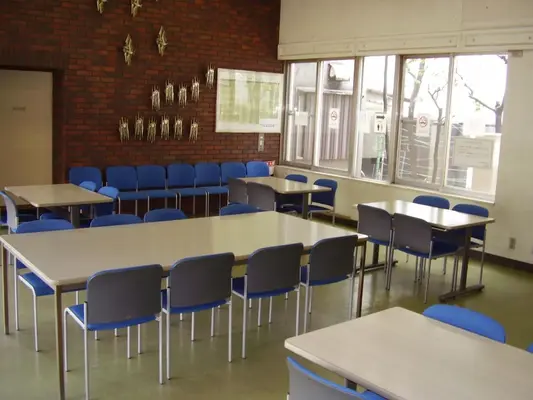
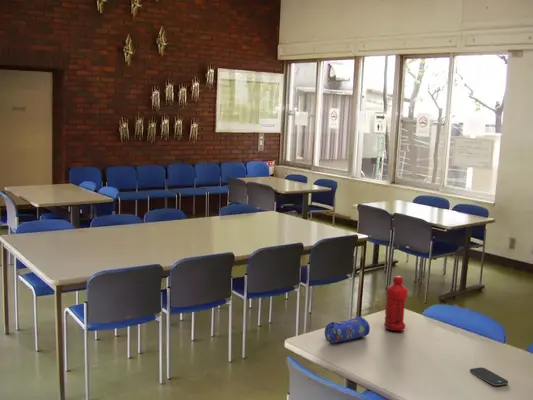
+ water bottle (396, 302)
+ pencil case (347, 328)
+ smartphone (488, 376)
